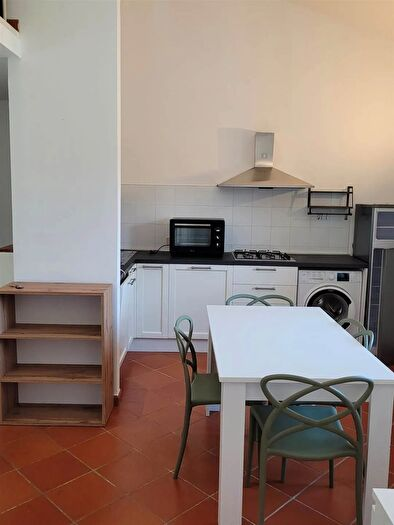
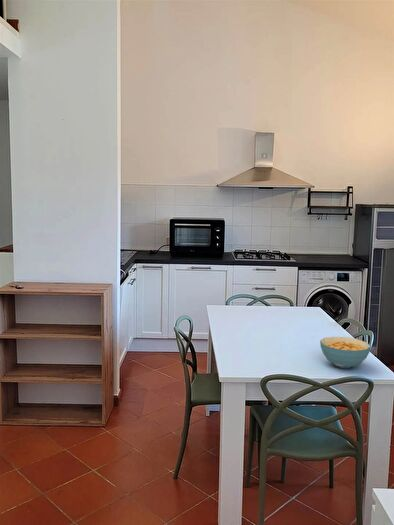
+ cereal bowl (344, 354)
